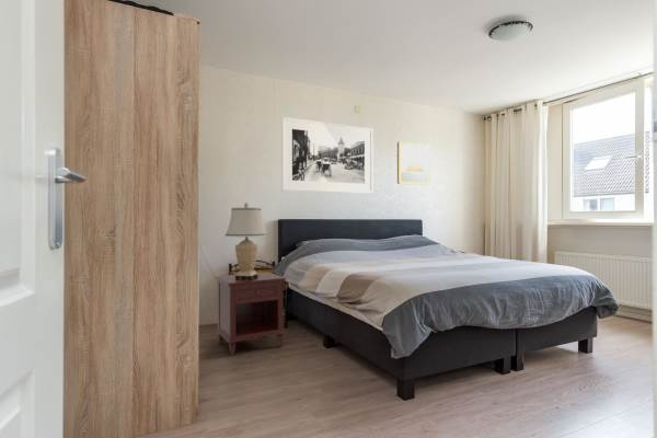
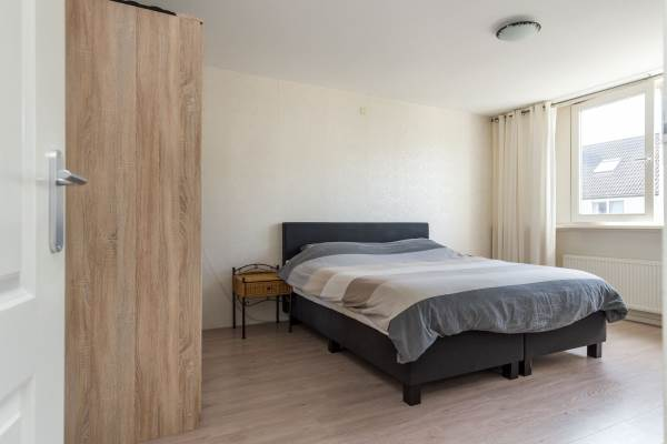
- table lamp (246, 240)
- wall art (414, 163)
- nightstand (250, 311)
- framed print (330, 158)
